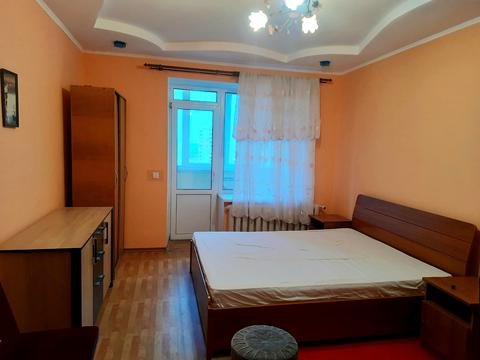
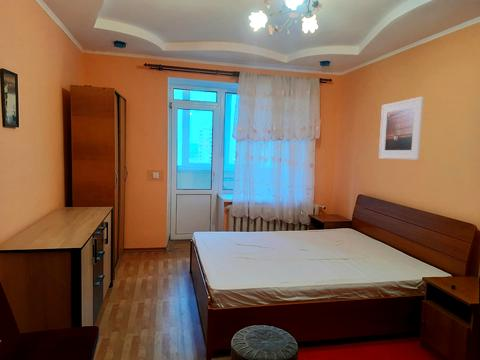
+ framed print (399, 130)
